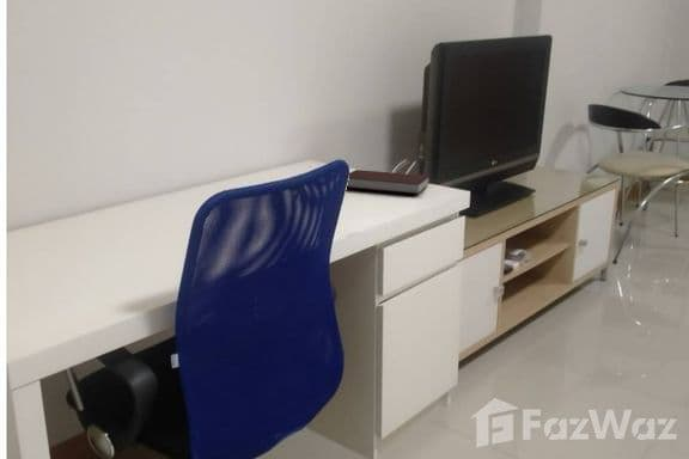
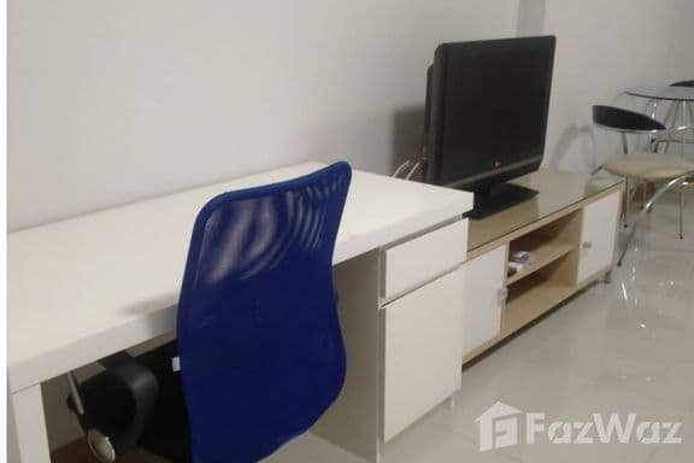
- notebook (385, 180)
